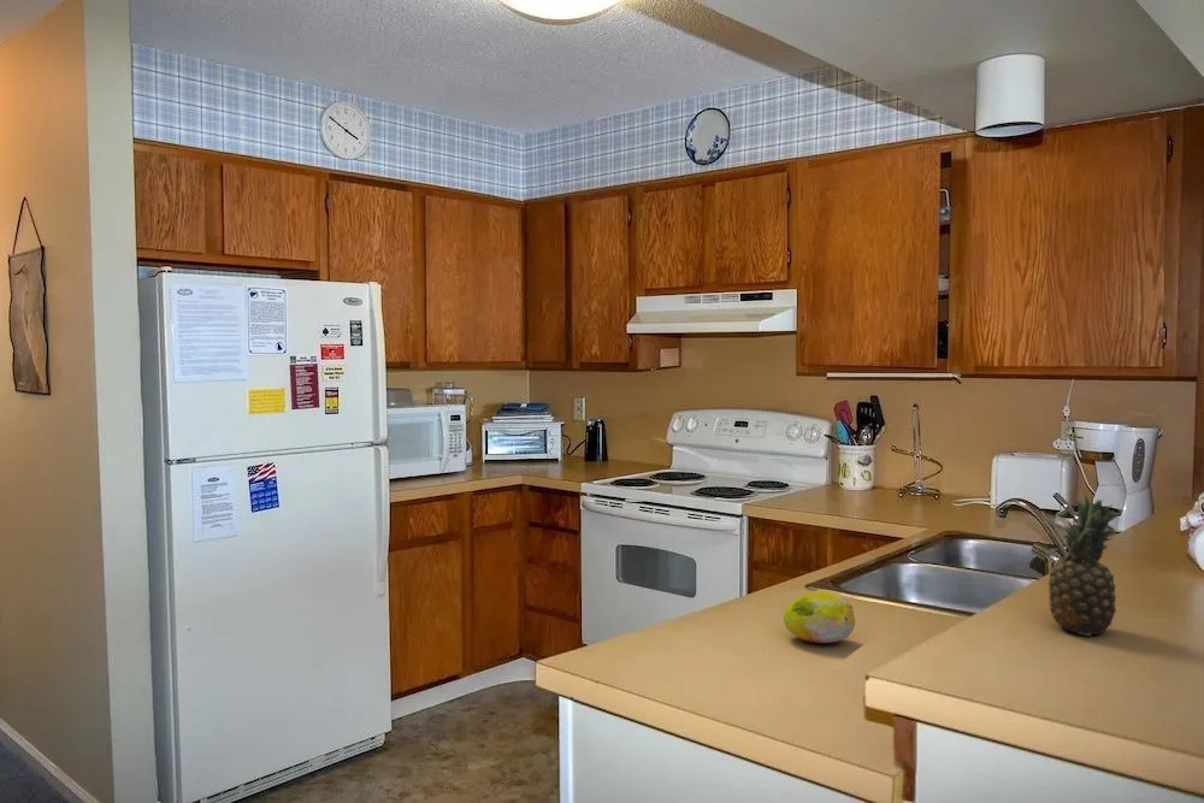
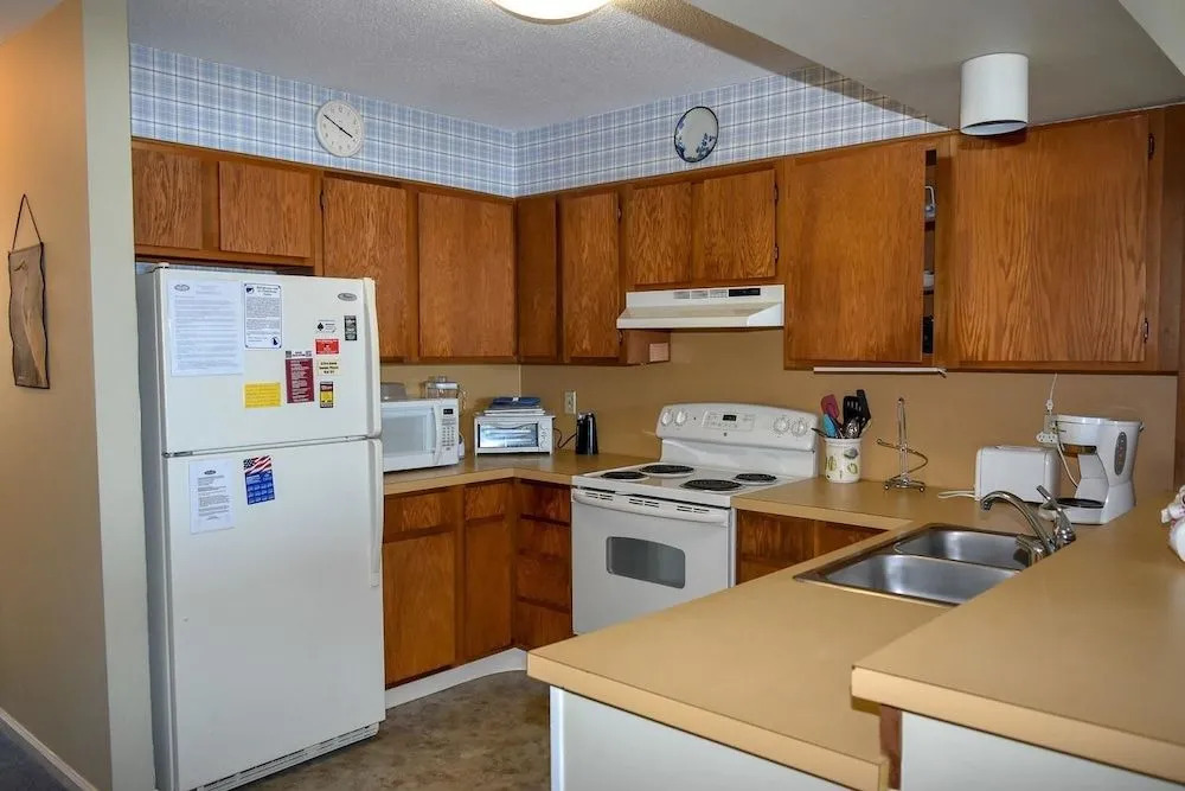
- fruit (818, 615)
- fruit (1084, 561)
